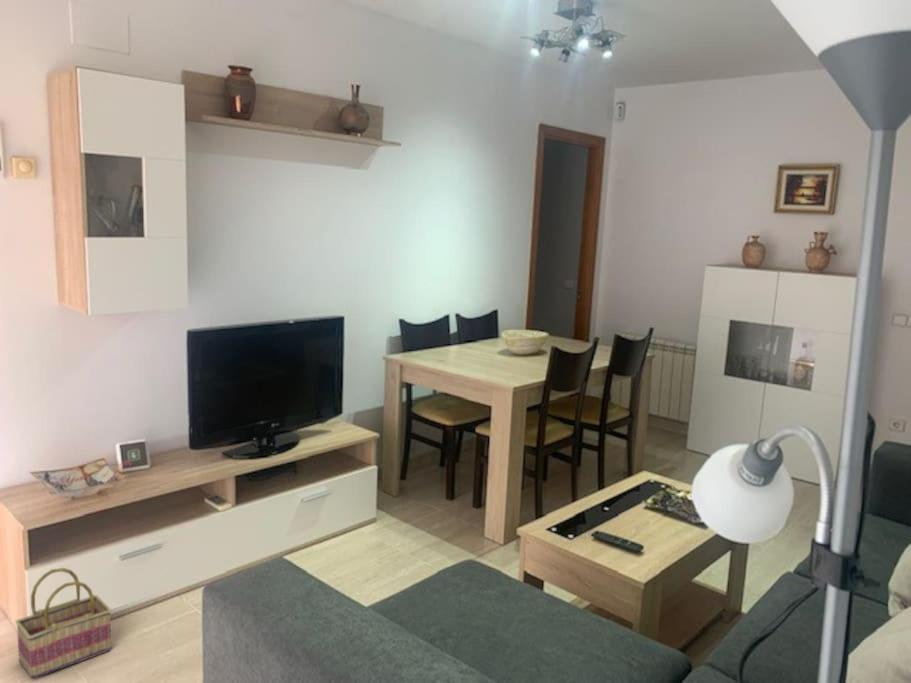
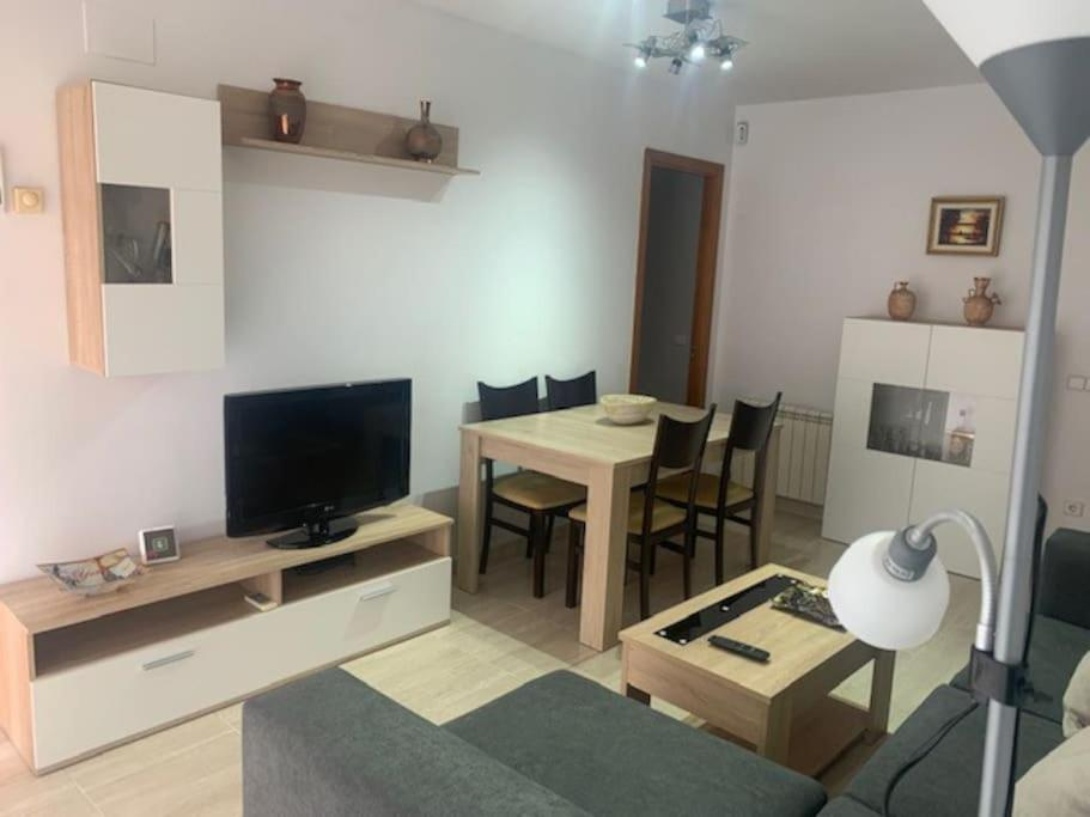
- basket (64, 615)
